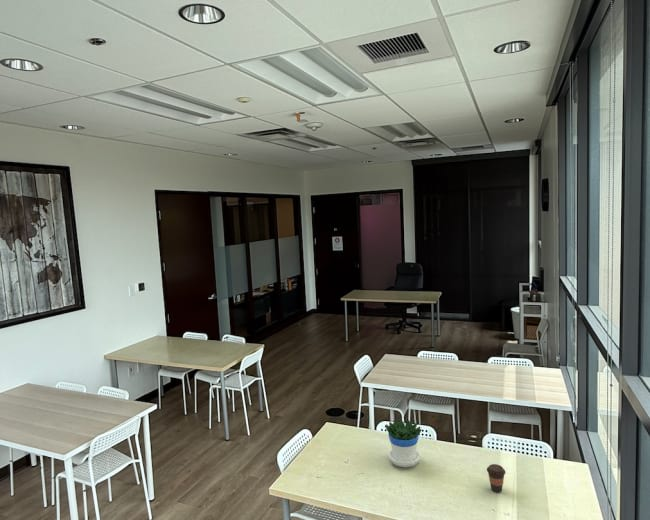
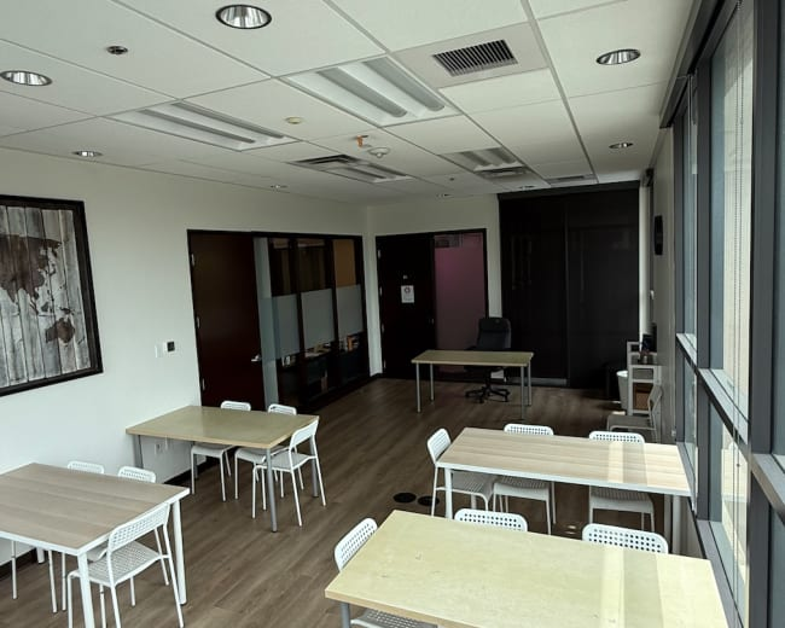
- flowerpot (403, 443)
- coffee cup (496, 478)
